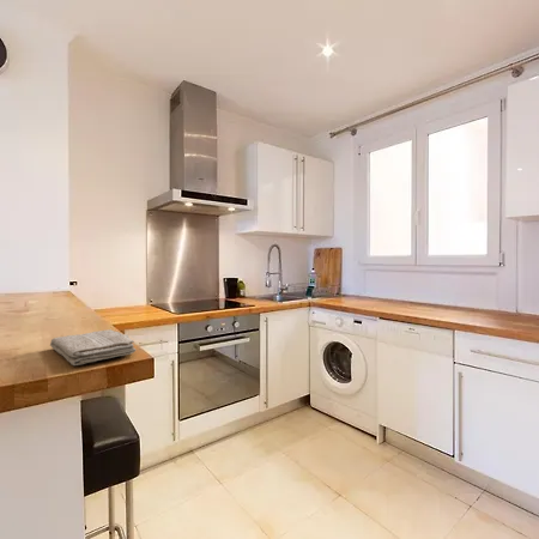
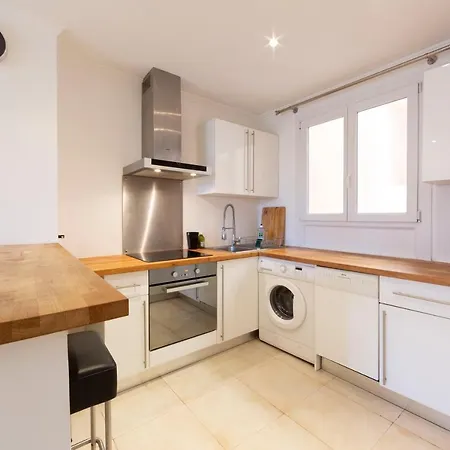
- washcloth (92, 344)
